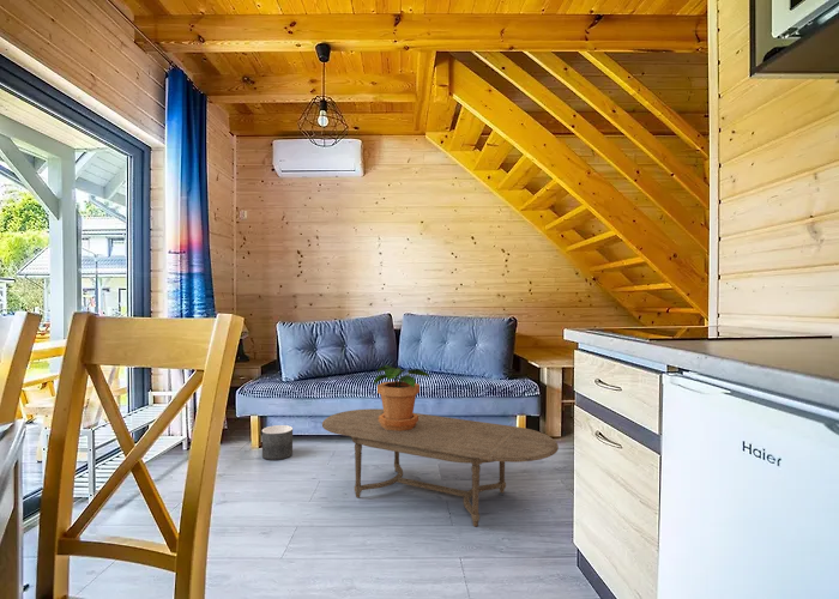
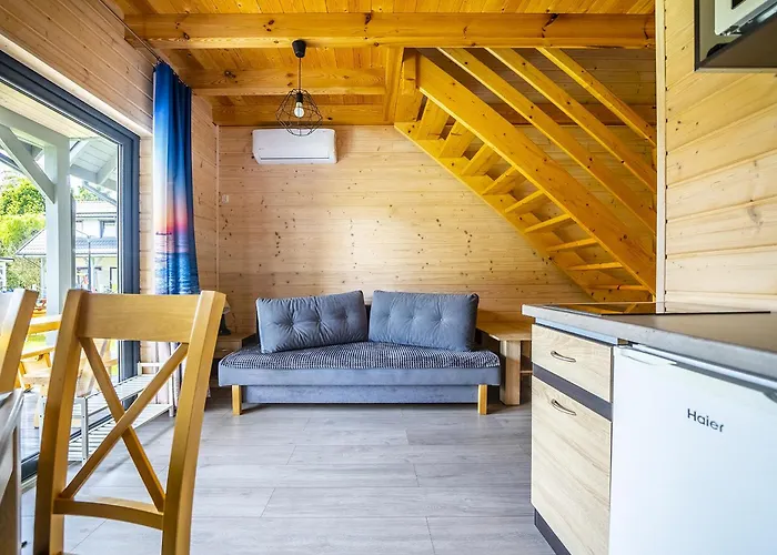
- coffee table (431, 458)
- potted plant (402, 394)
- planter (277, 442)
